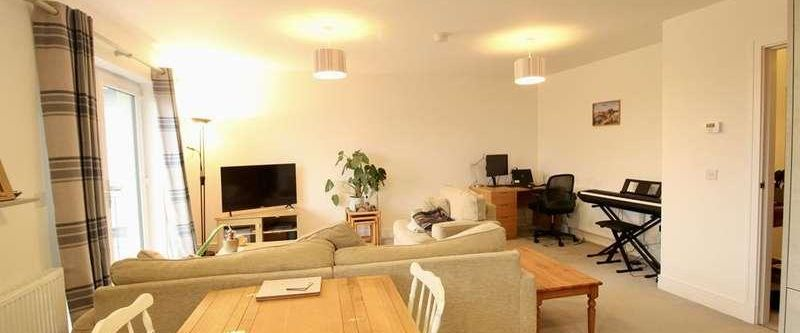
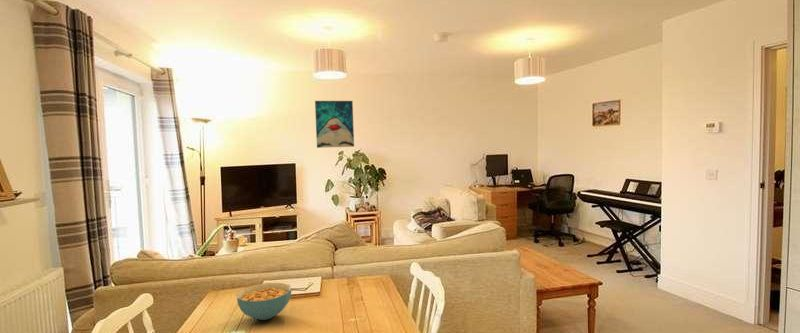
+ cereal bowl (264, 304)
+ wall art (334, 124)
